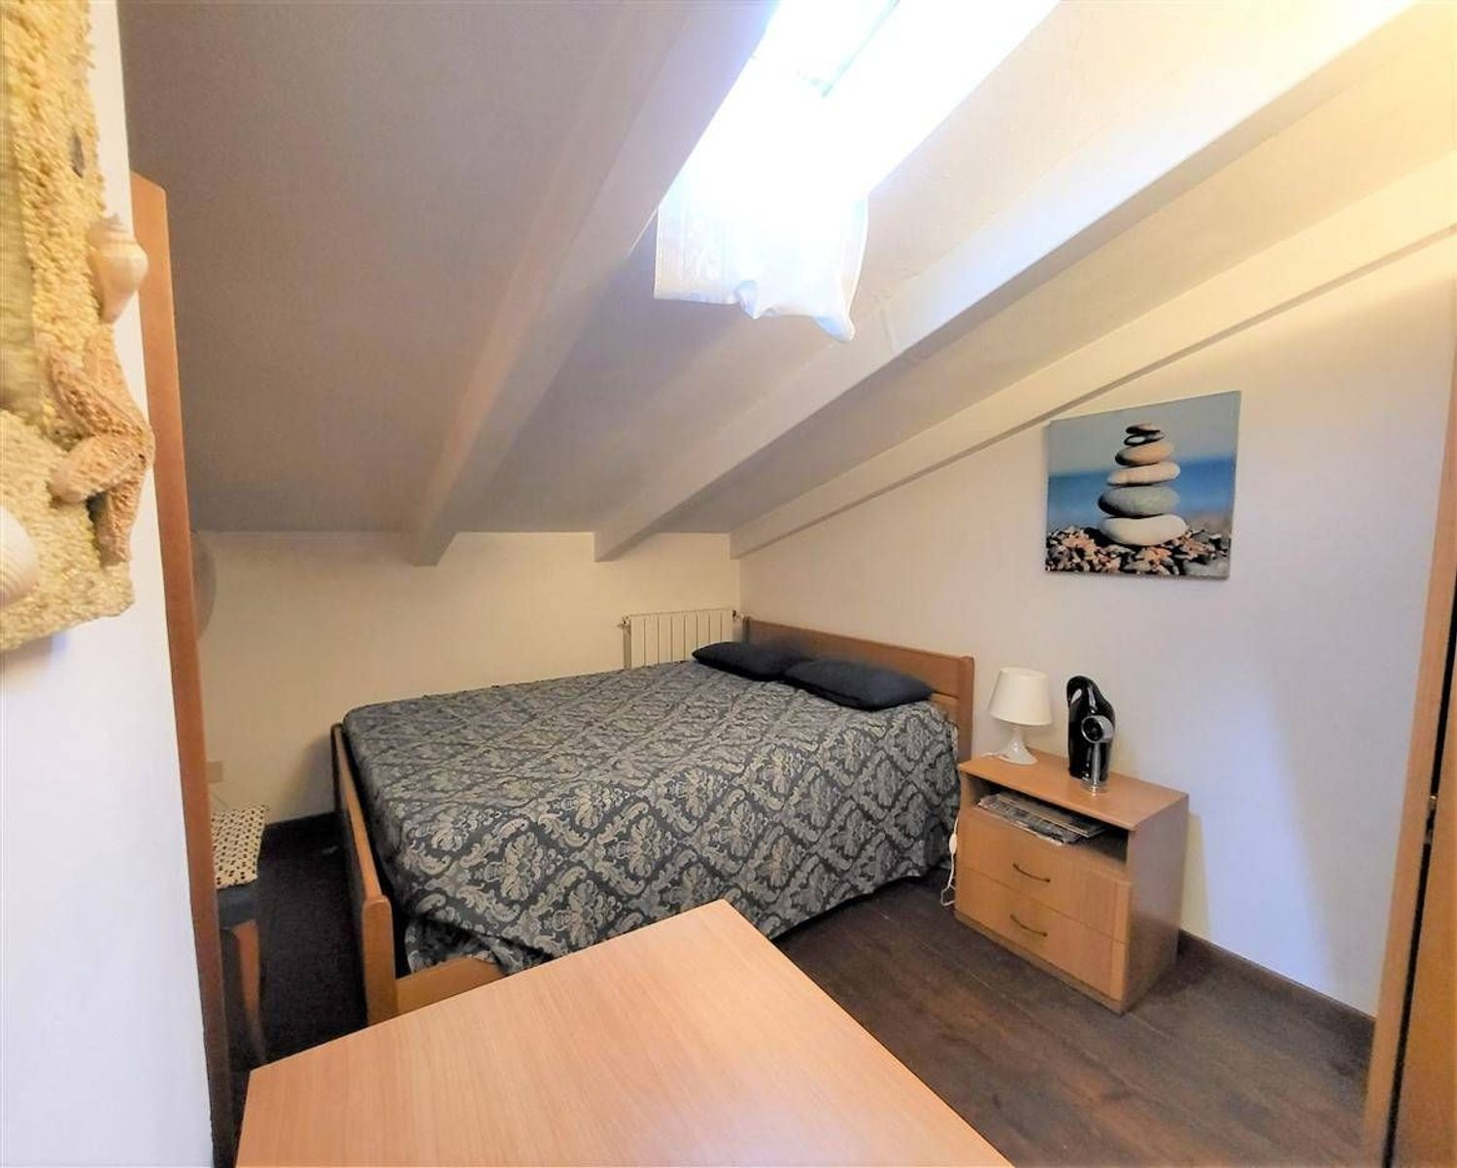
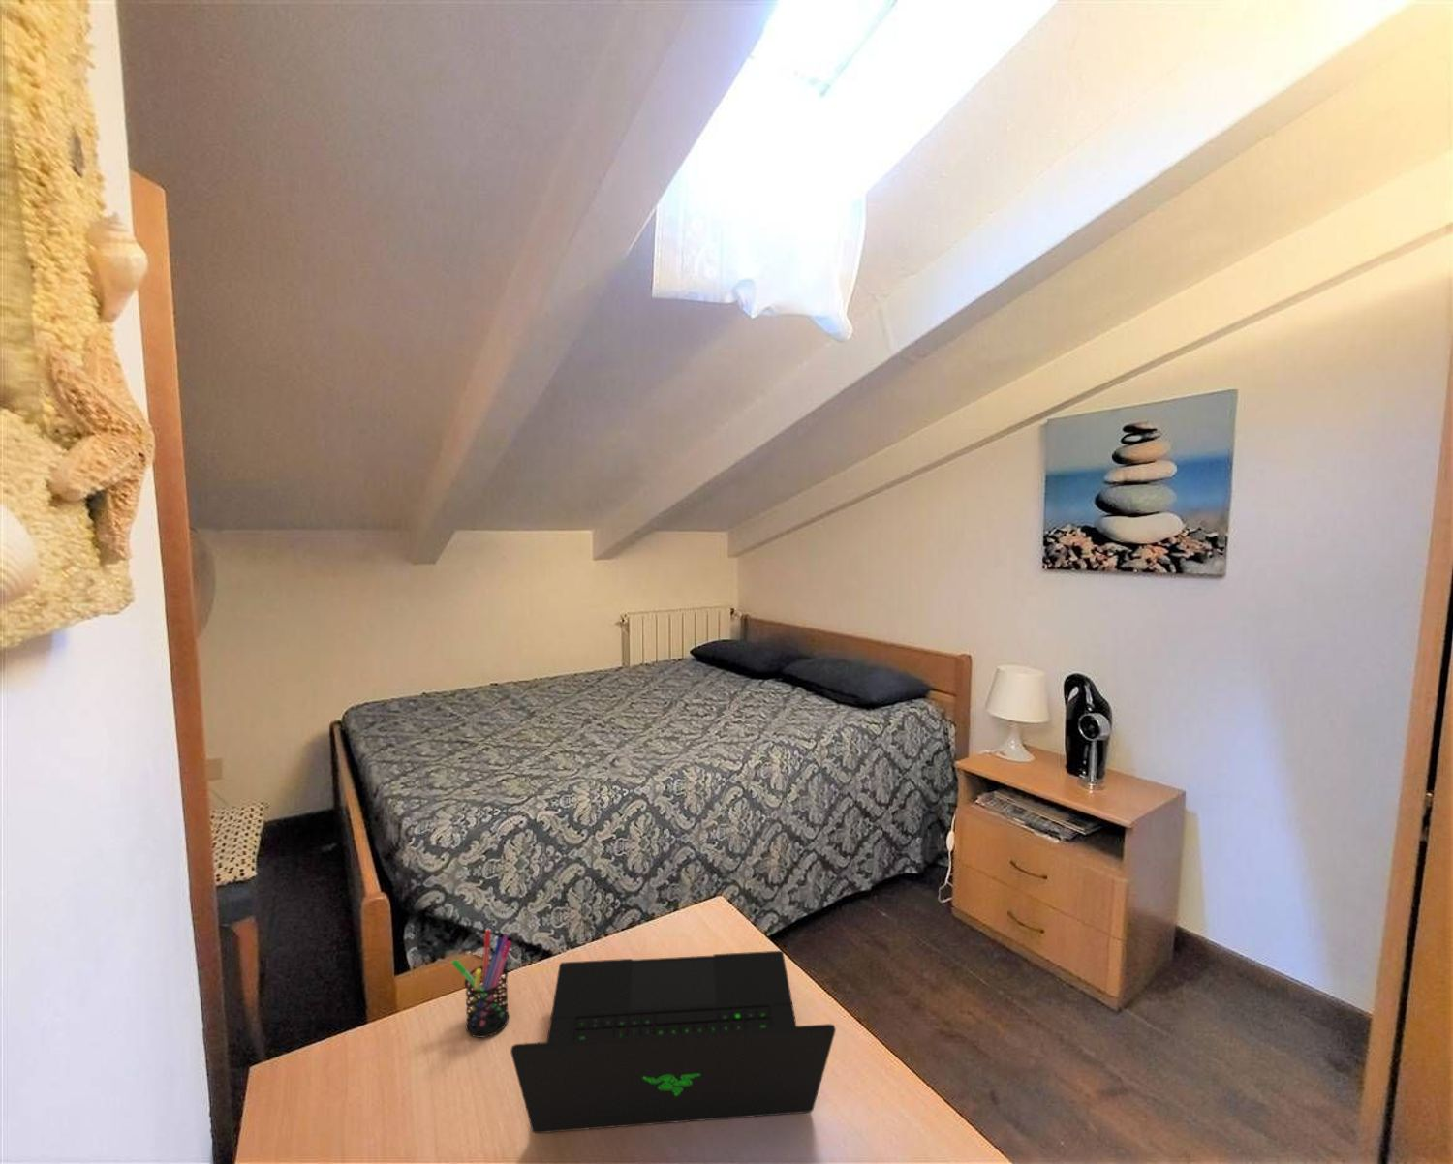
+ laptop (674, 1013)
+ pen holder (481, 982)
